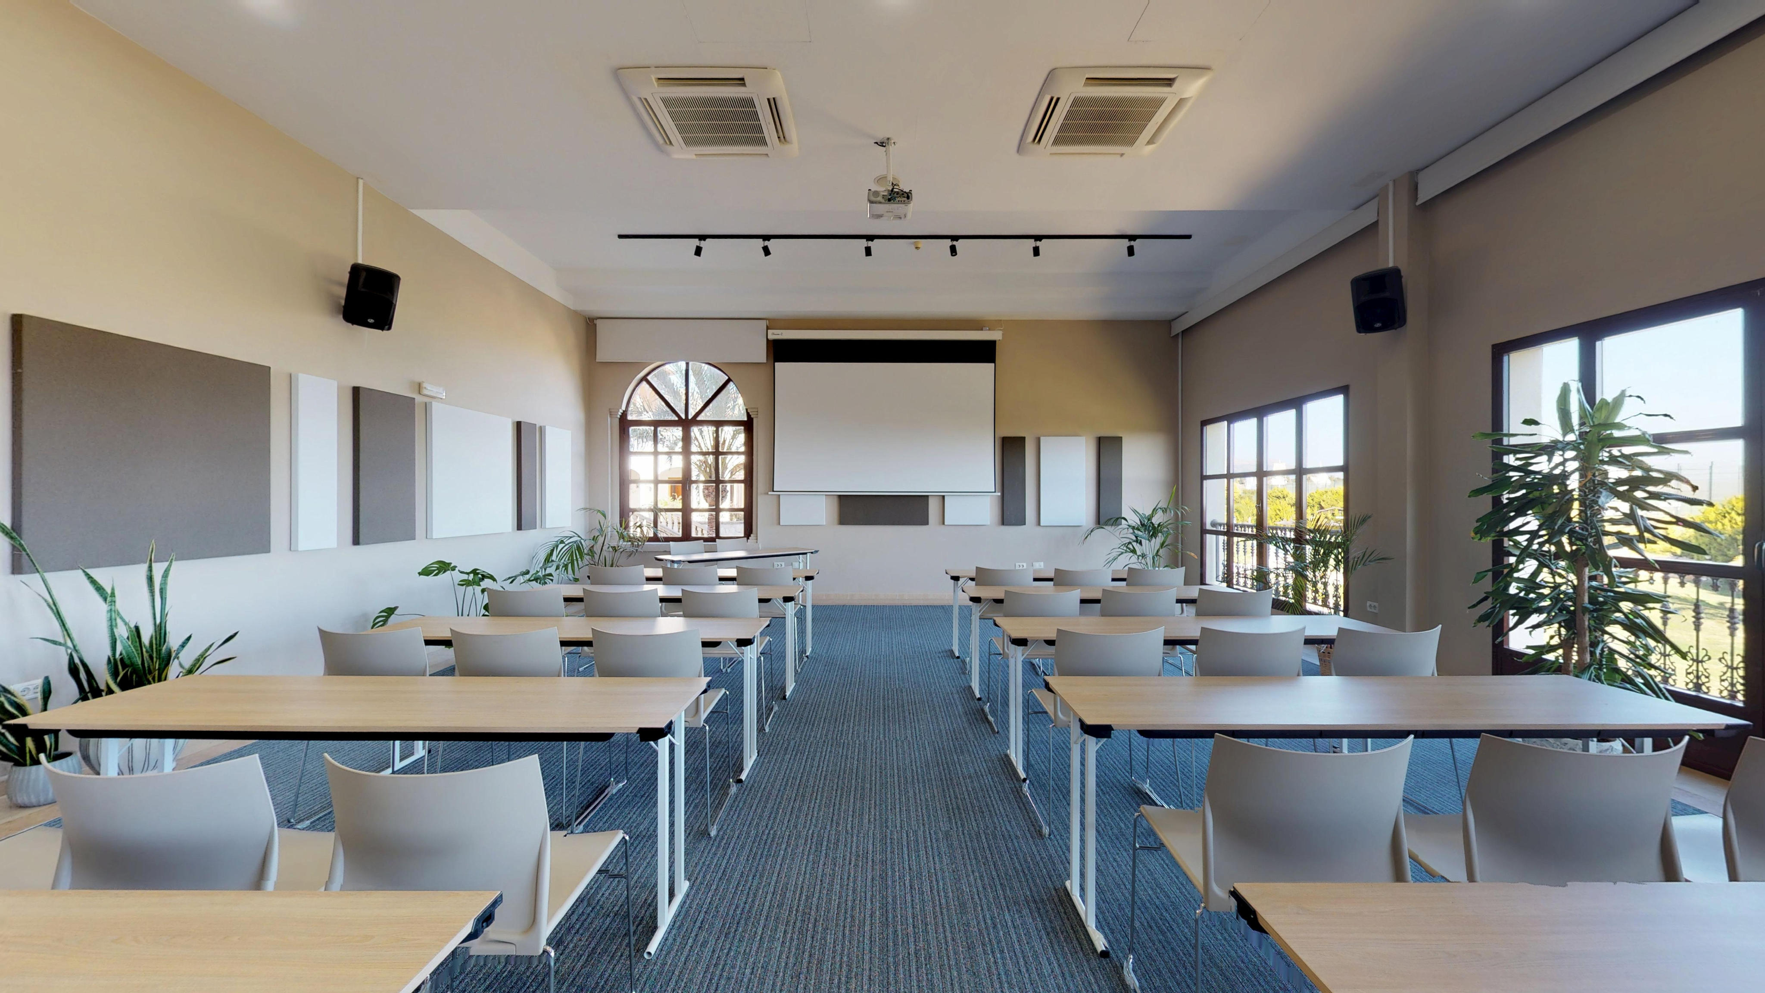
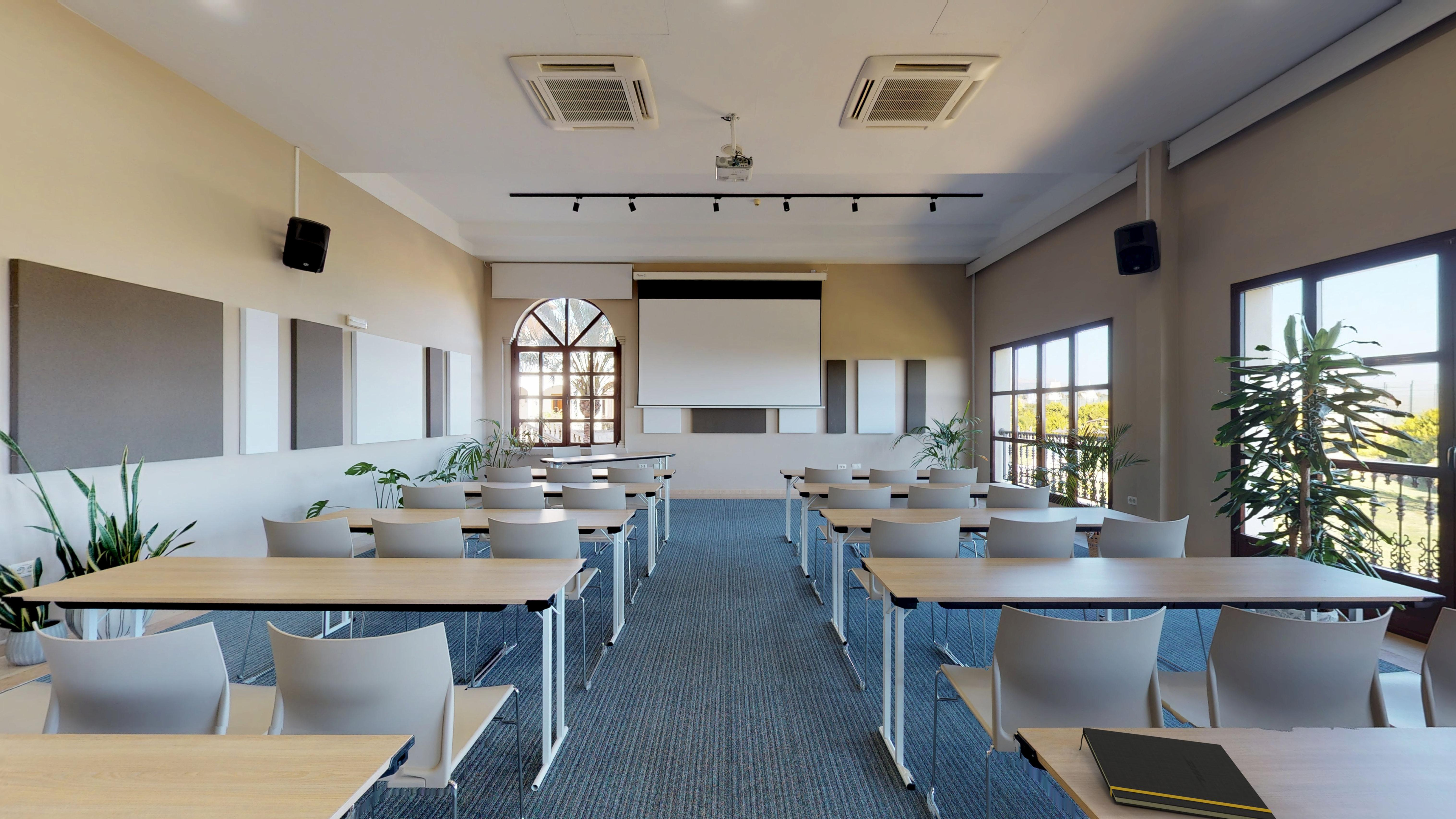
+ notepad (1170, 772)
